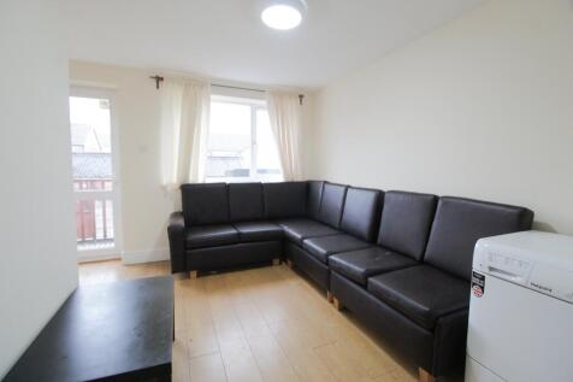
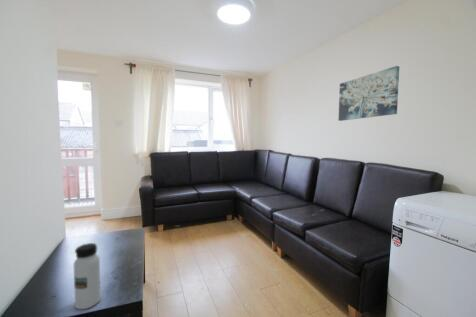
+ water bottle (87, 274)
+ wall art (364, 97)
